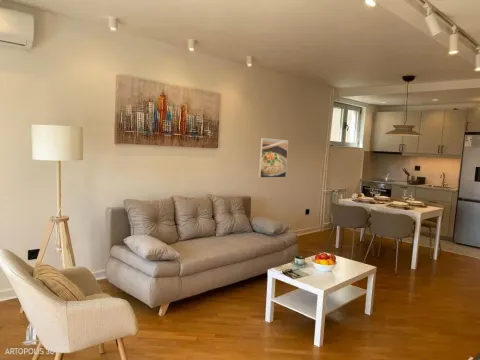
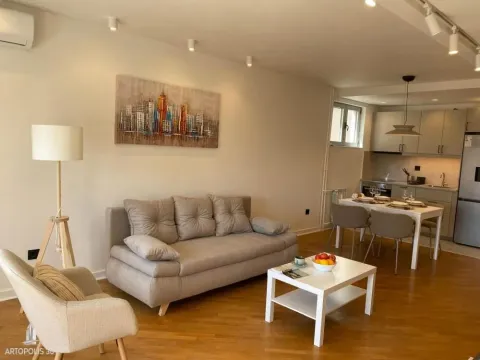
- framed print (273, 158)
